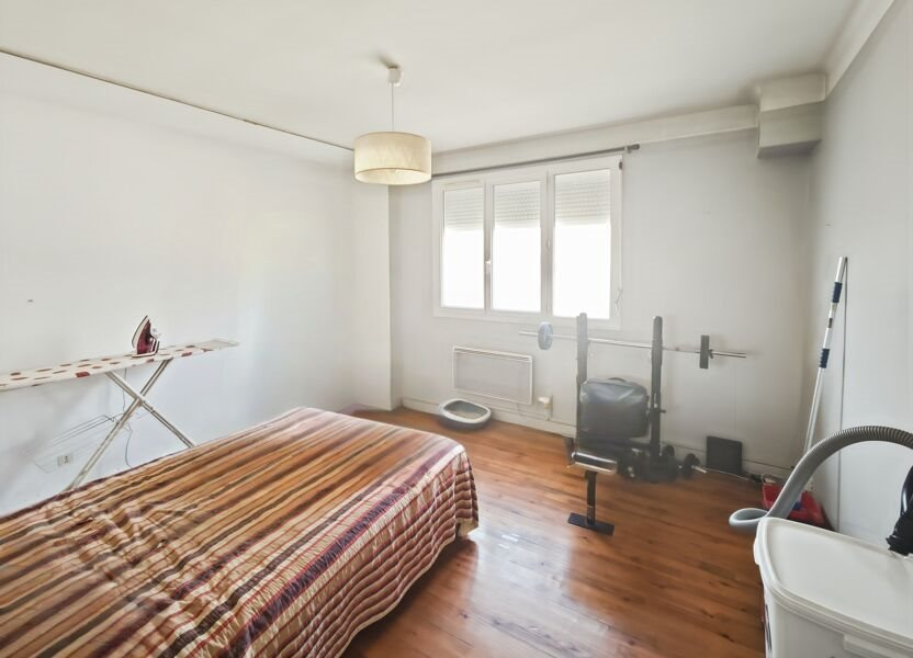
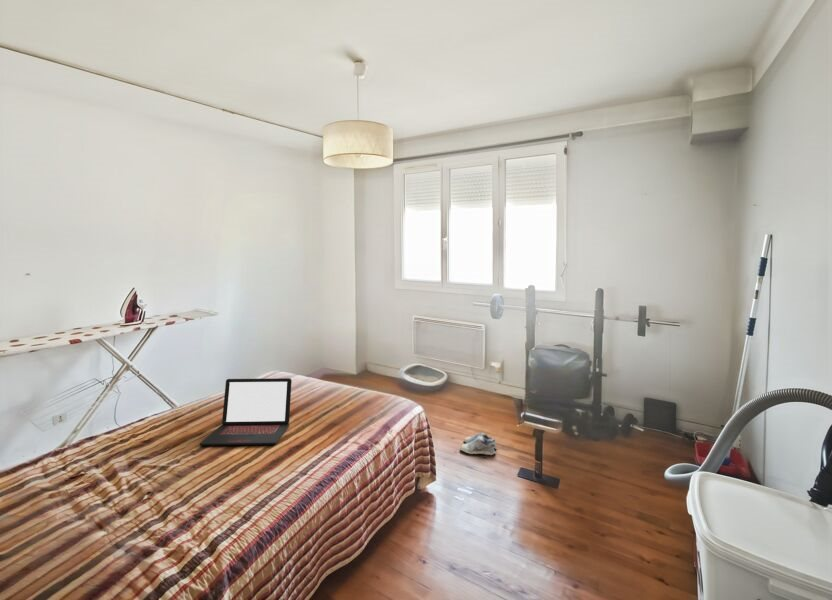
+ laptop (248, 409)
+ shoe (476, 441)
